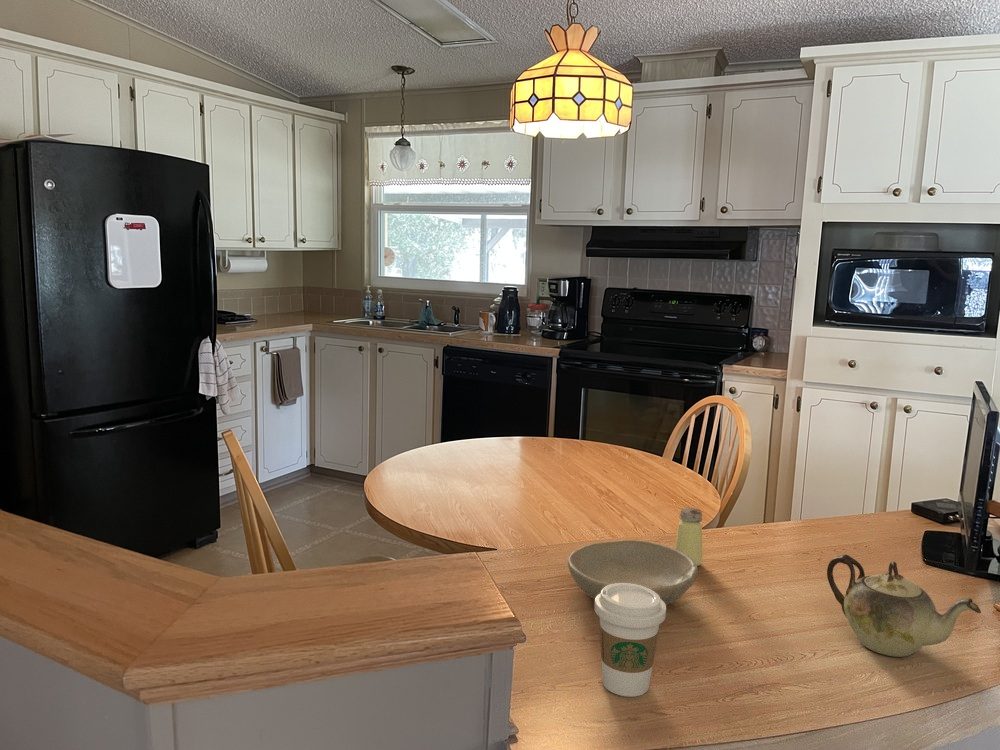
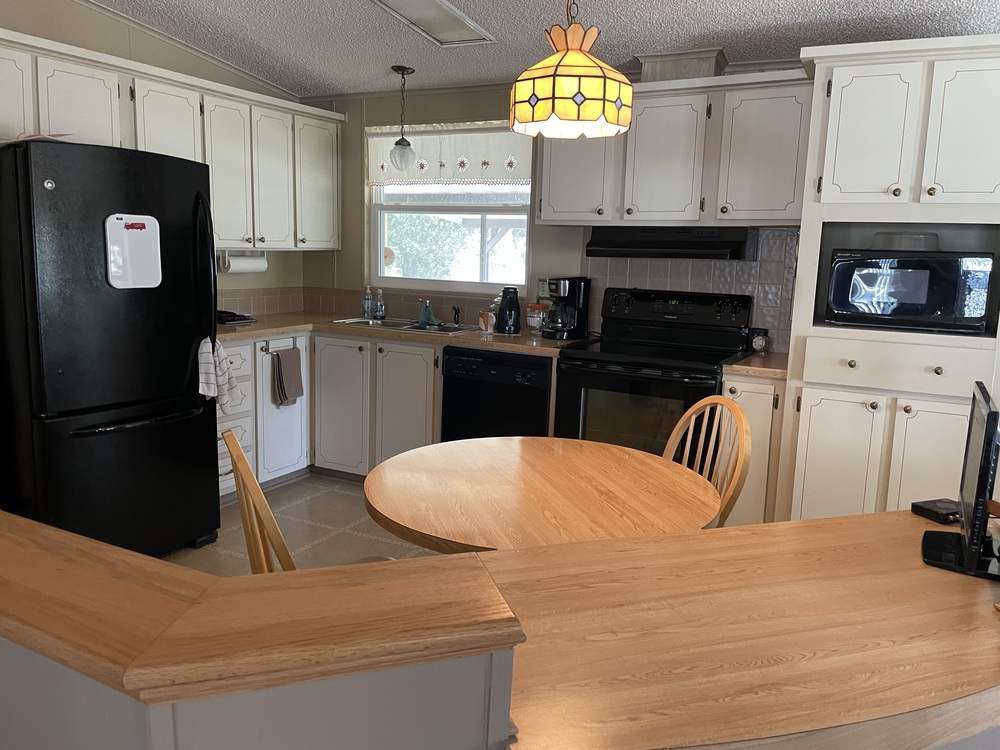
- bowl (630, 578)
- saltshaker (689, 535)
- teapot (897, 606)
- coffee cup (628, 639)
